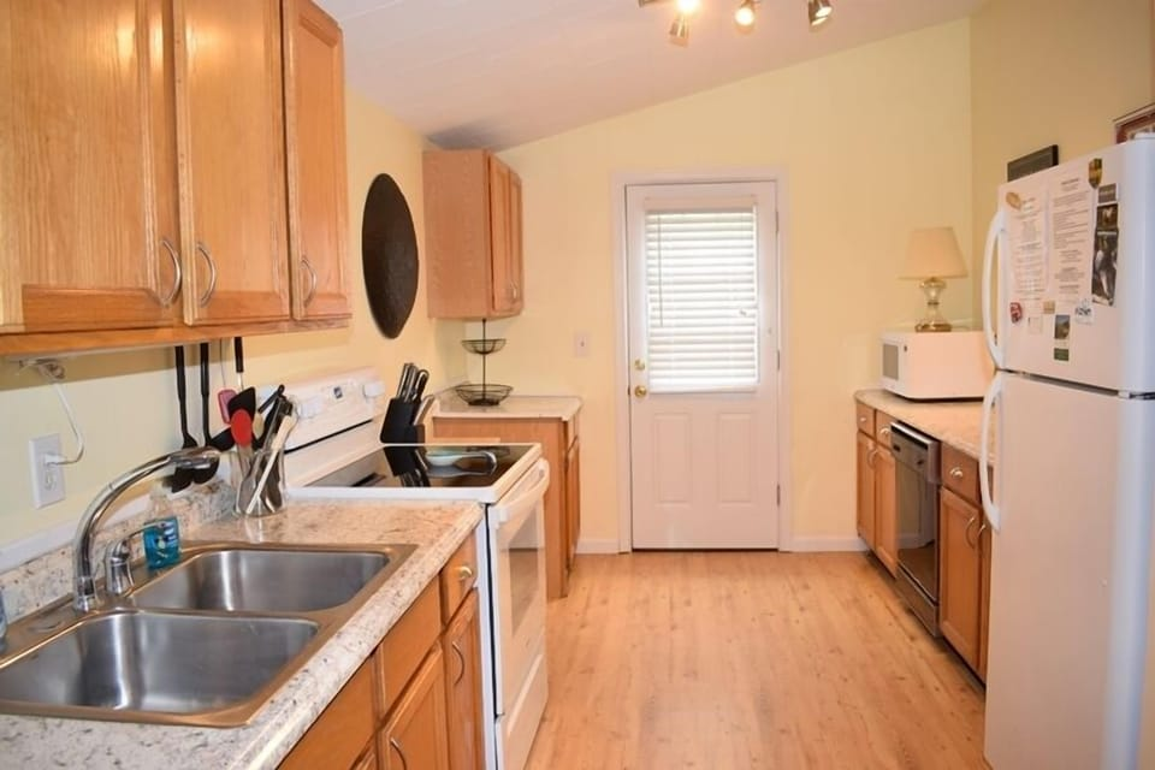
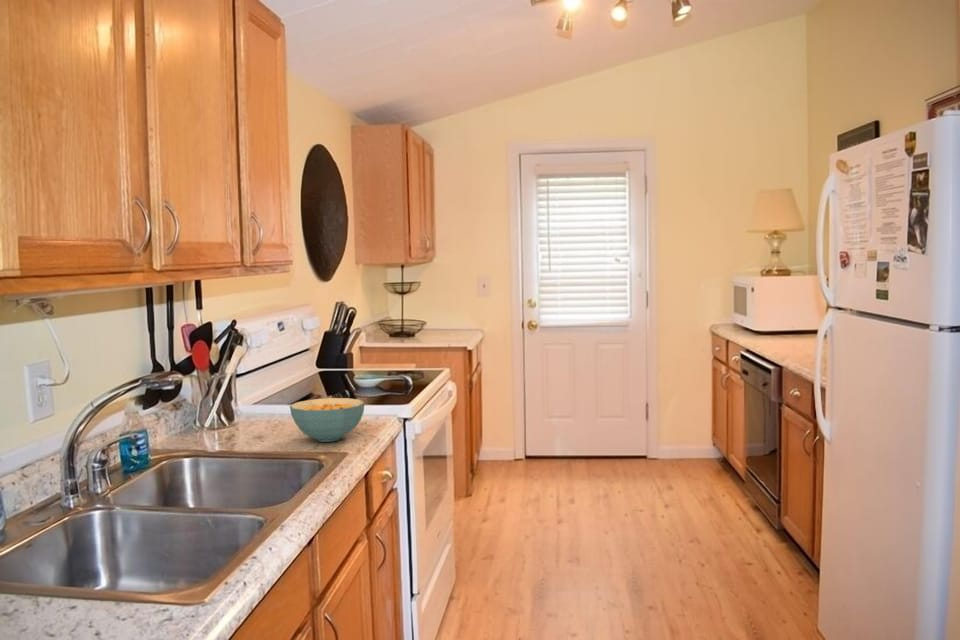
+ cereal bowl (327, 421)
